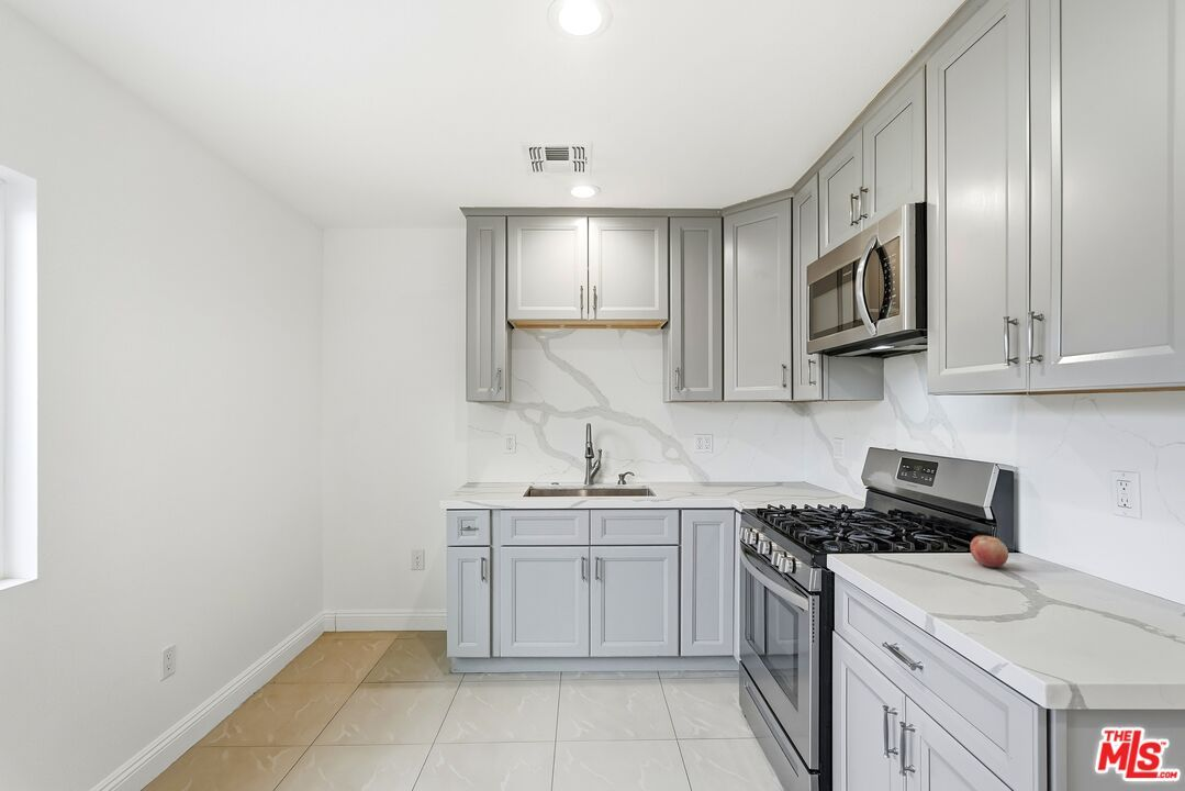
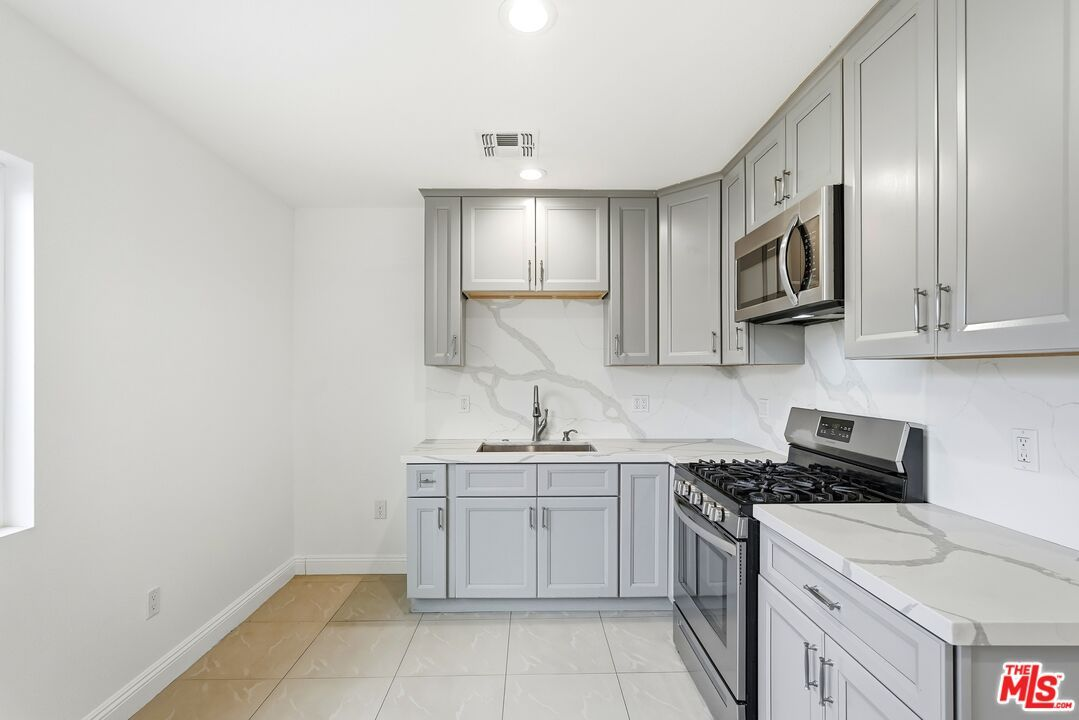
- fruit (988, 550)
